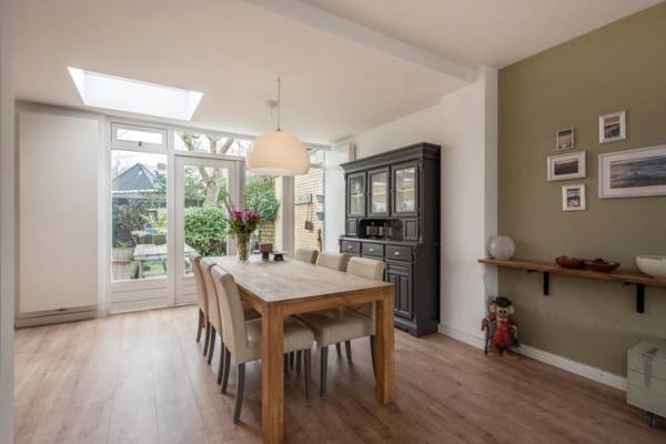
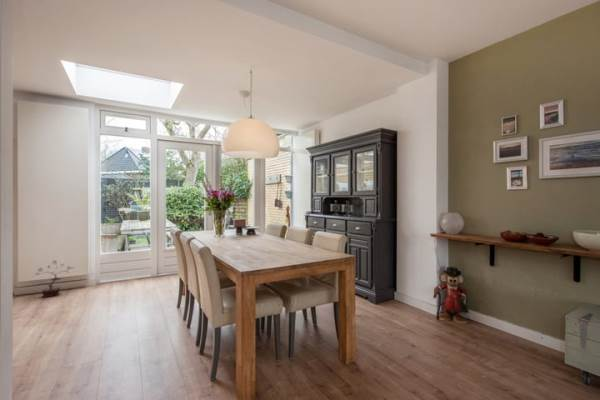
+ potted plant (55, 278)
